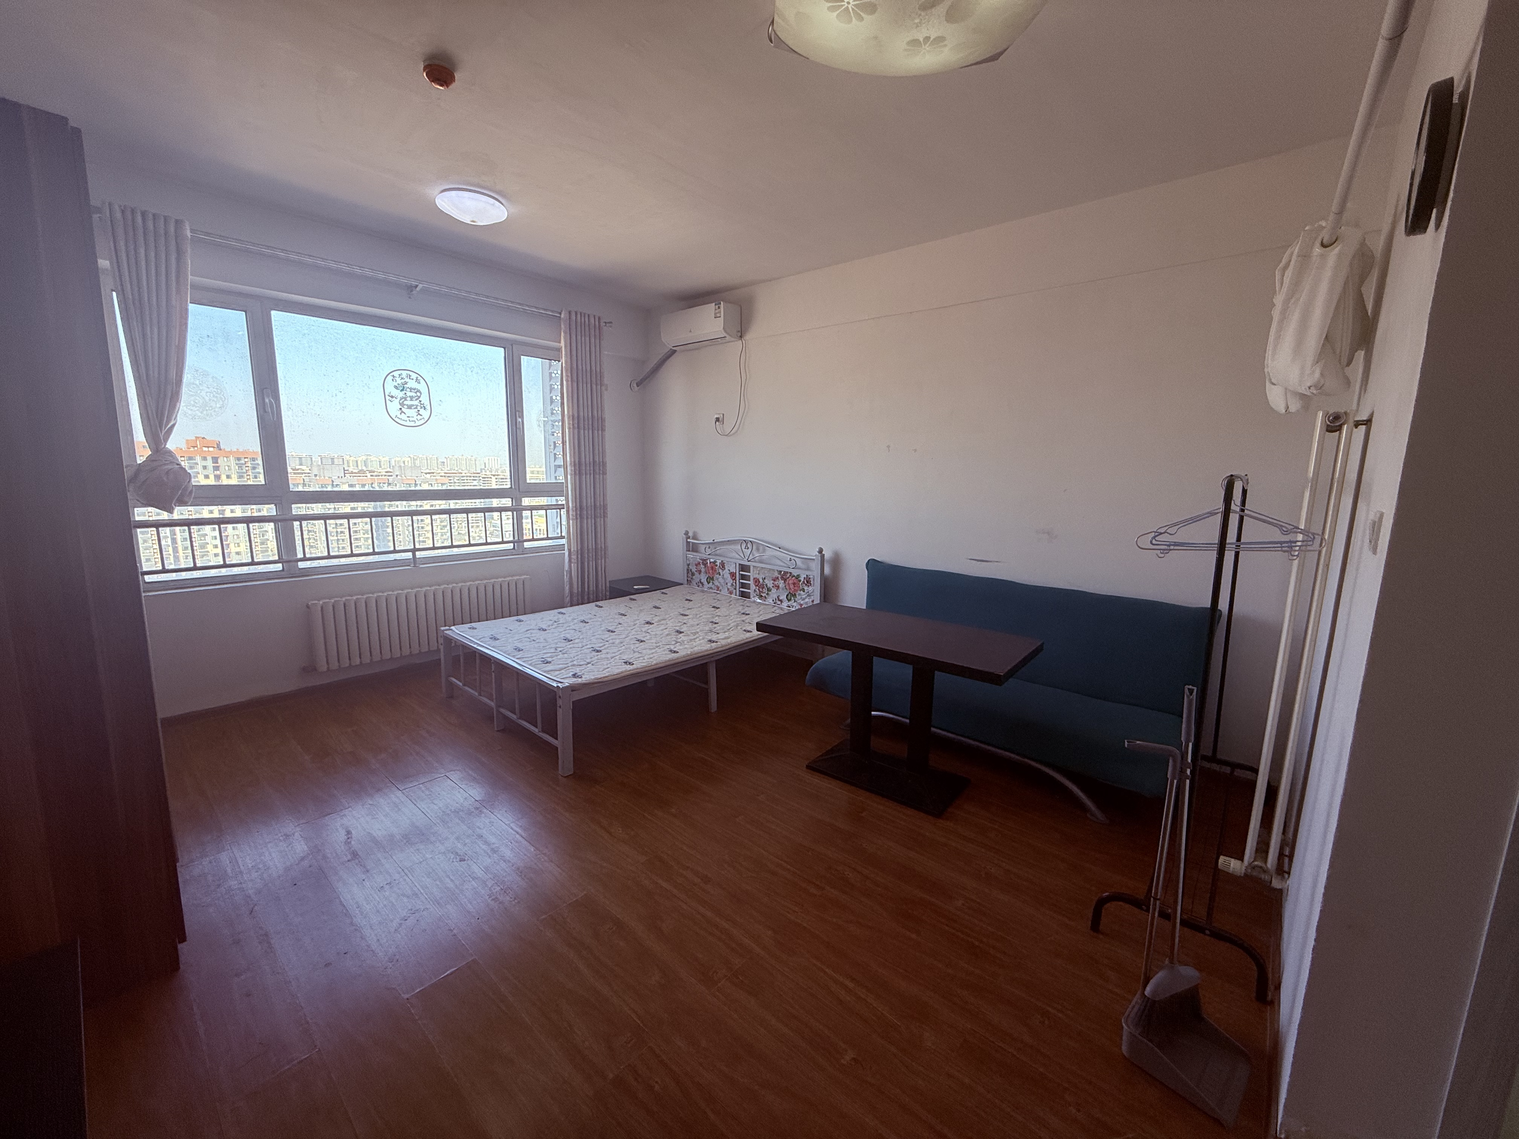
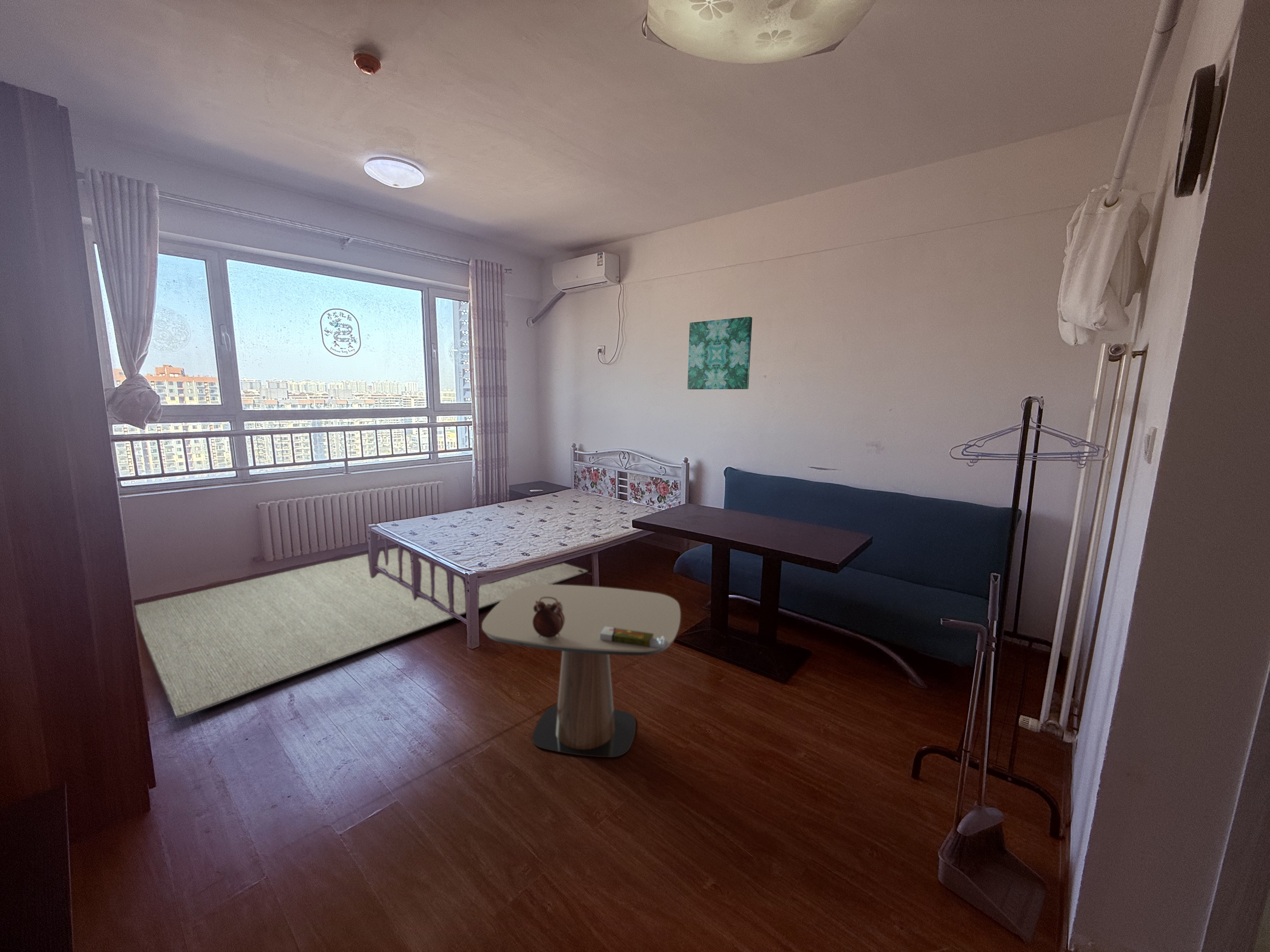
+ matchbox (633, 636)
+ wall art (718, 355)
+ side table (586, 672)
+ rug (386, 586)
+ alarm clock (548, 616)
